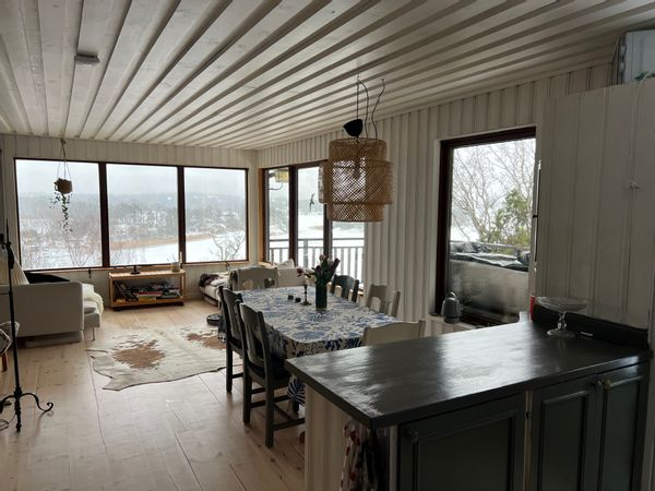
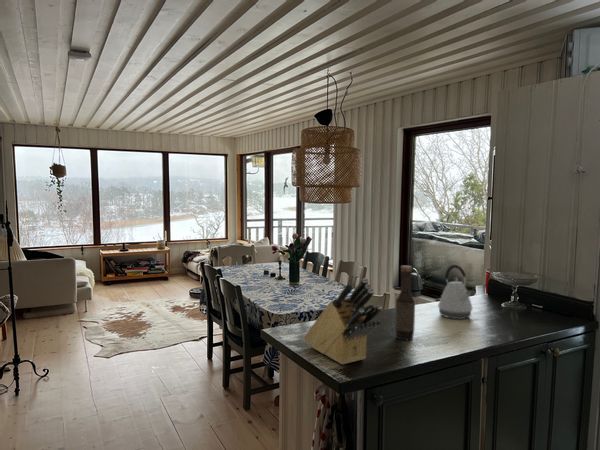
+ bottle (405, 302)
+ kettle (456, 290)
+ knife block (341, 315)
